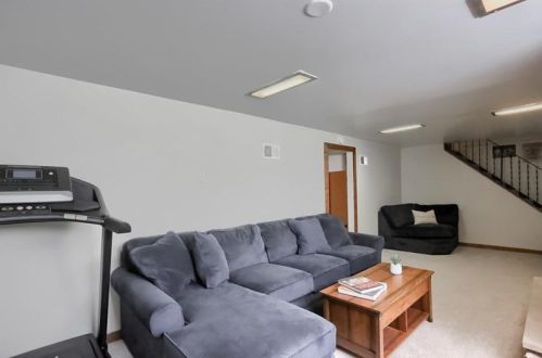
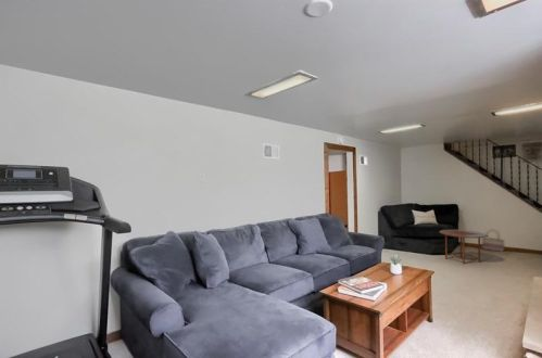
+ side table (463, 246)
+ basket (492, 239)
